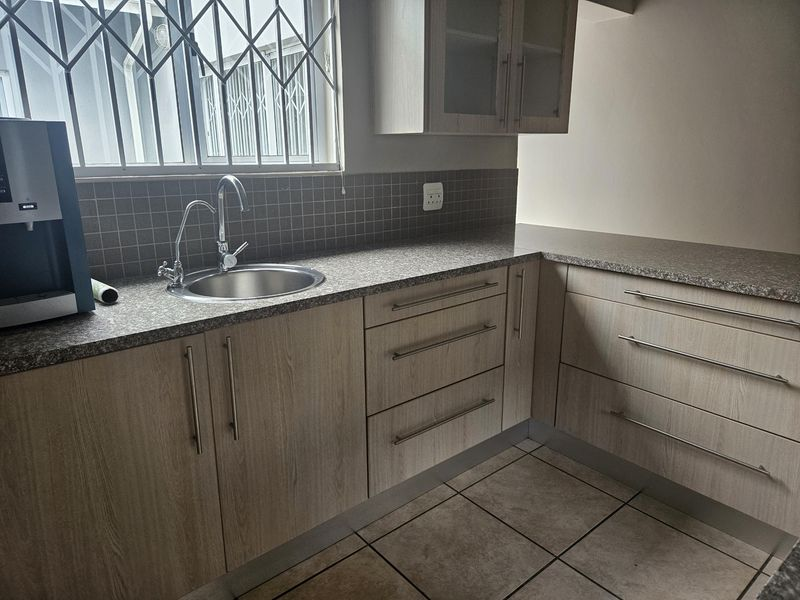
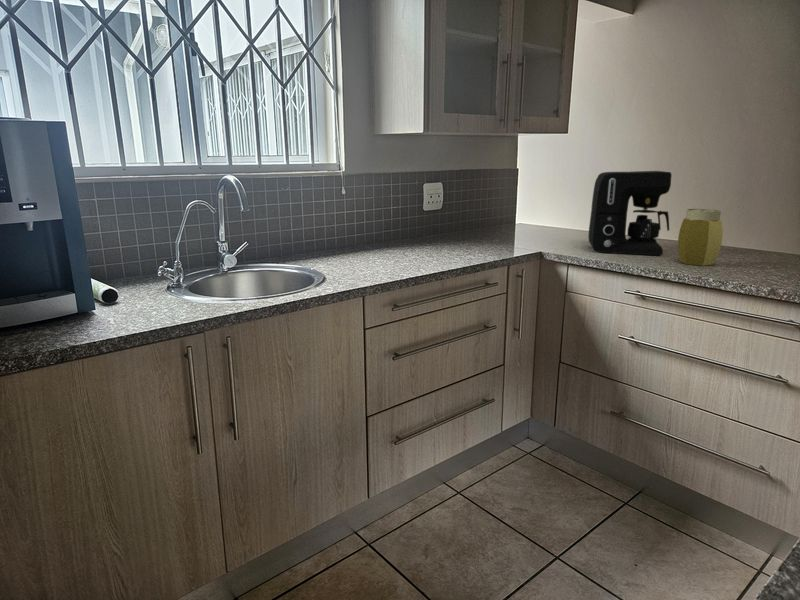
+ coffee maker (633, 211)
+ jar (700, 236)
